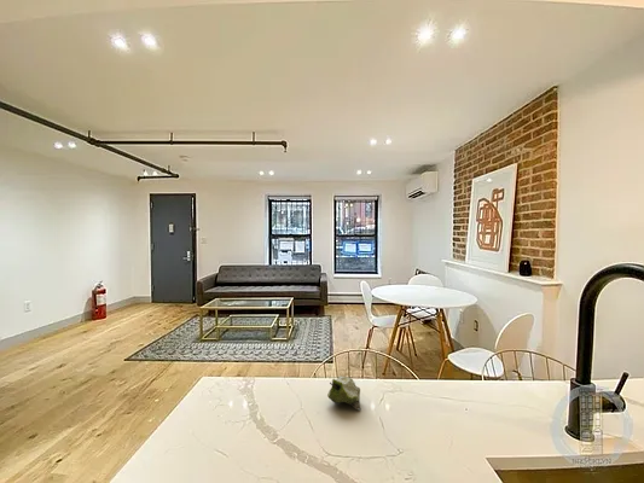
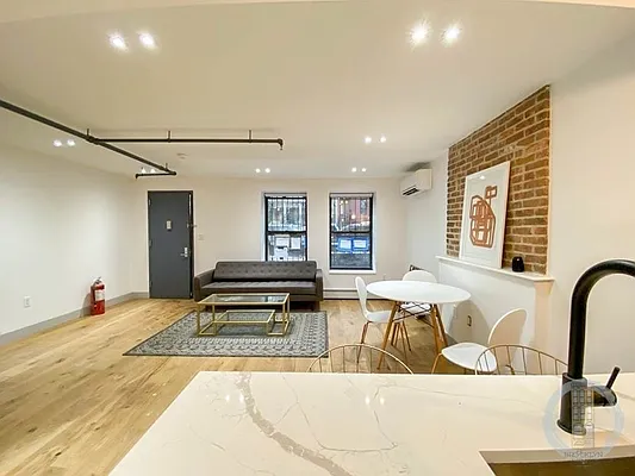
- fruit (344, 390)
